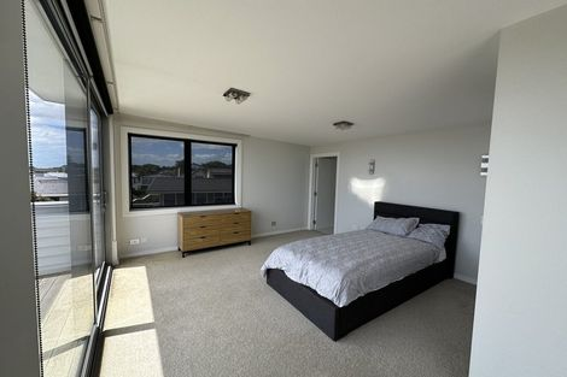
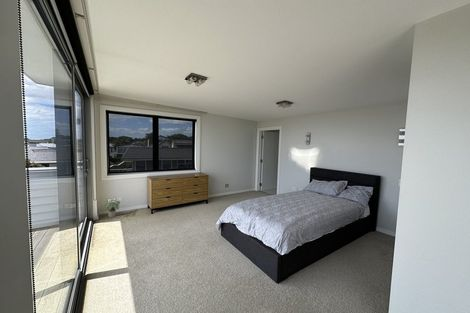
+ potted plant (112, 208)
